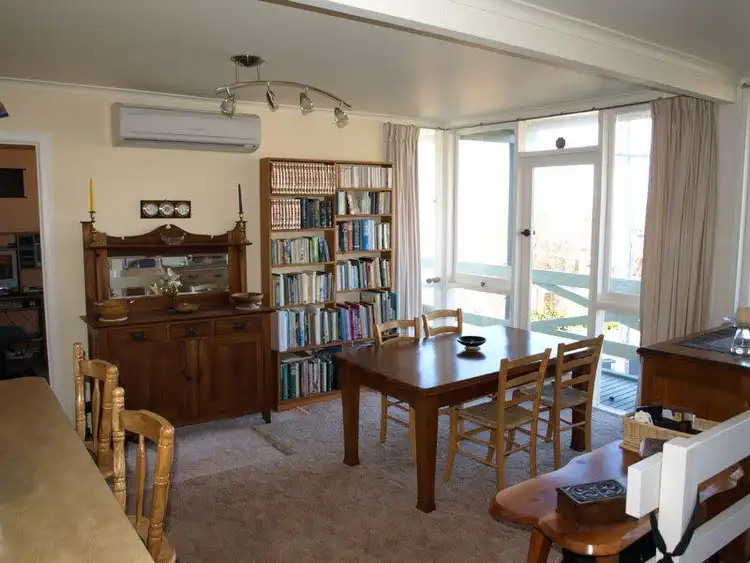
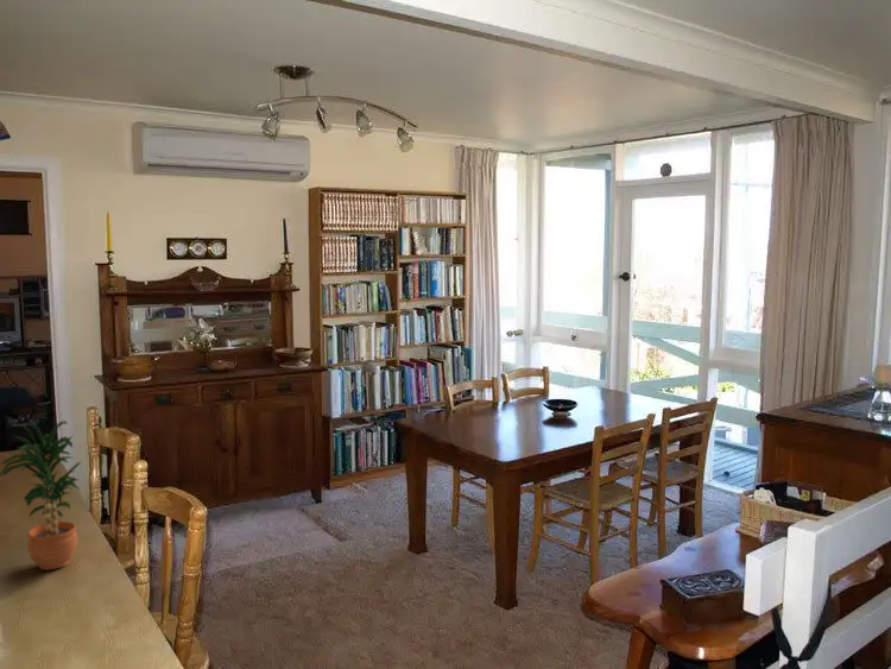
+ potted plant (42, 492)
